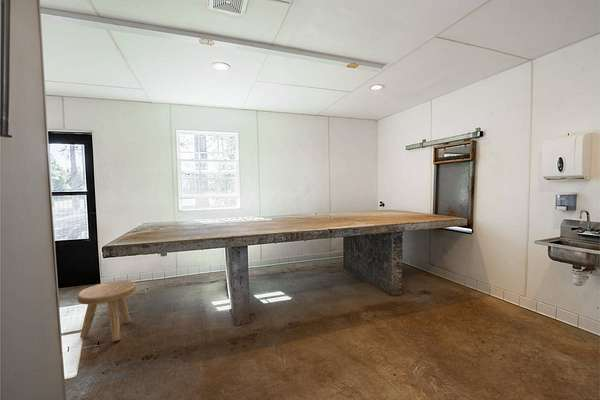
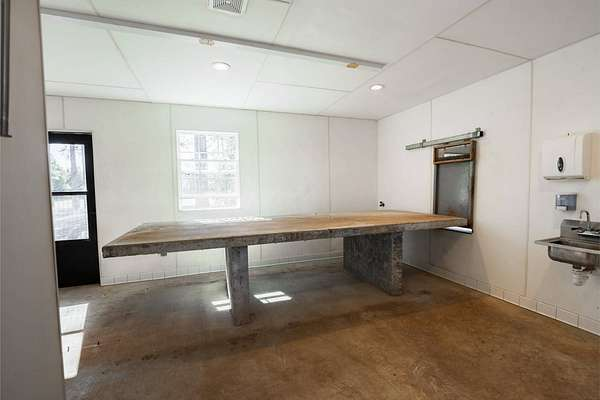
- stool (108, 310)
